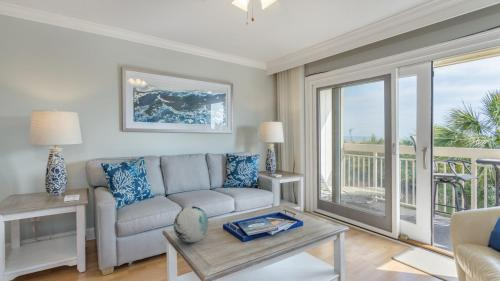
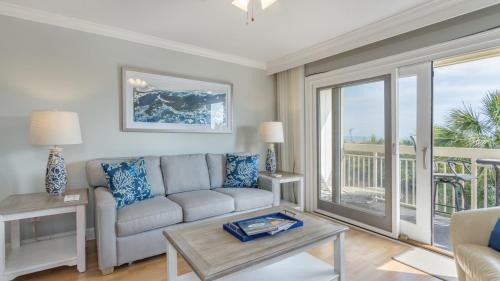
- decorative orb (191, 224)
